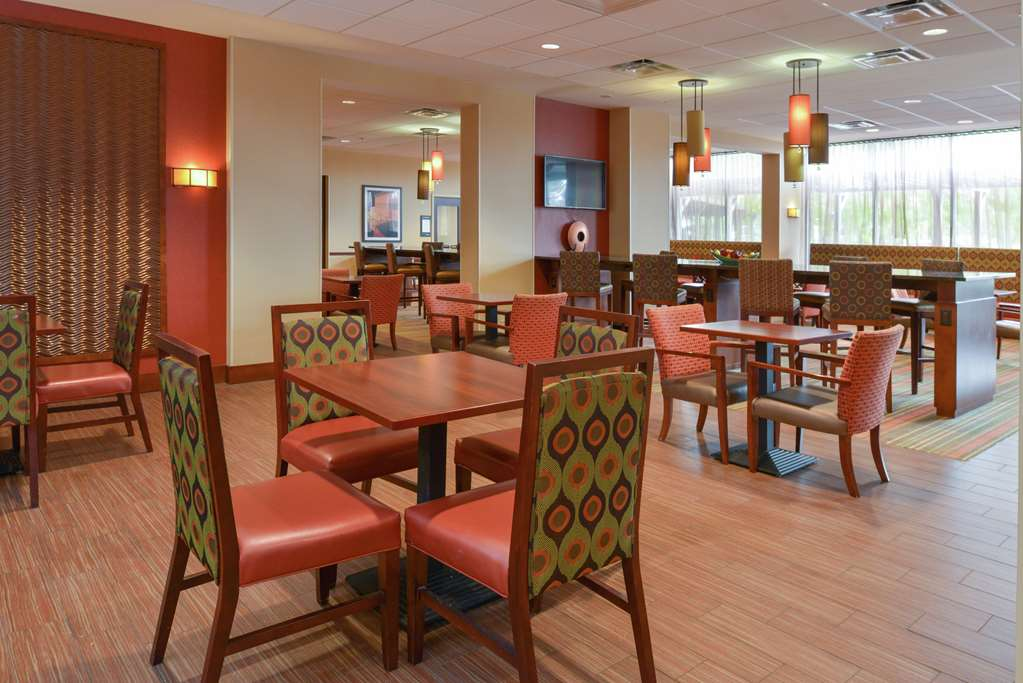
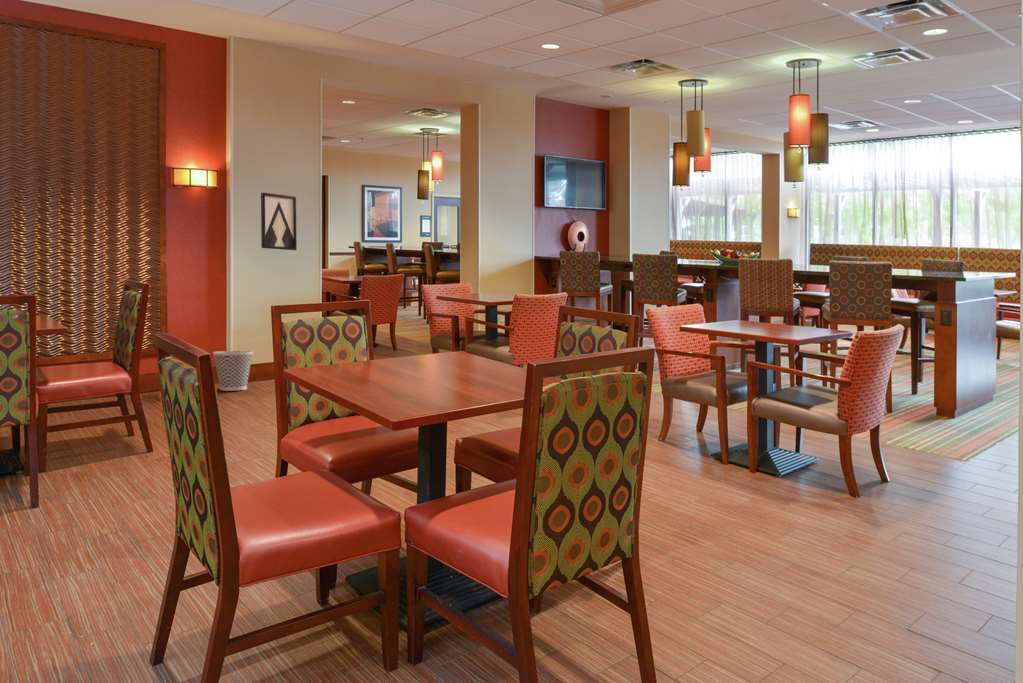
+ wall art (279, 222)
+ wastebasket (233, 370)
